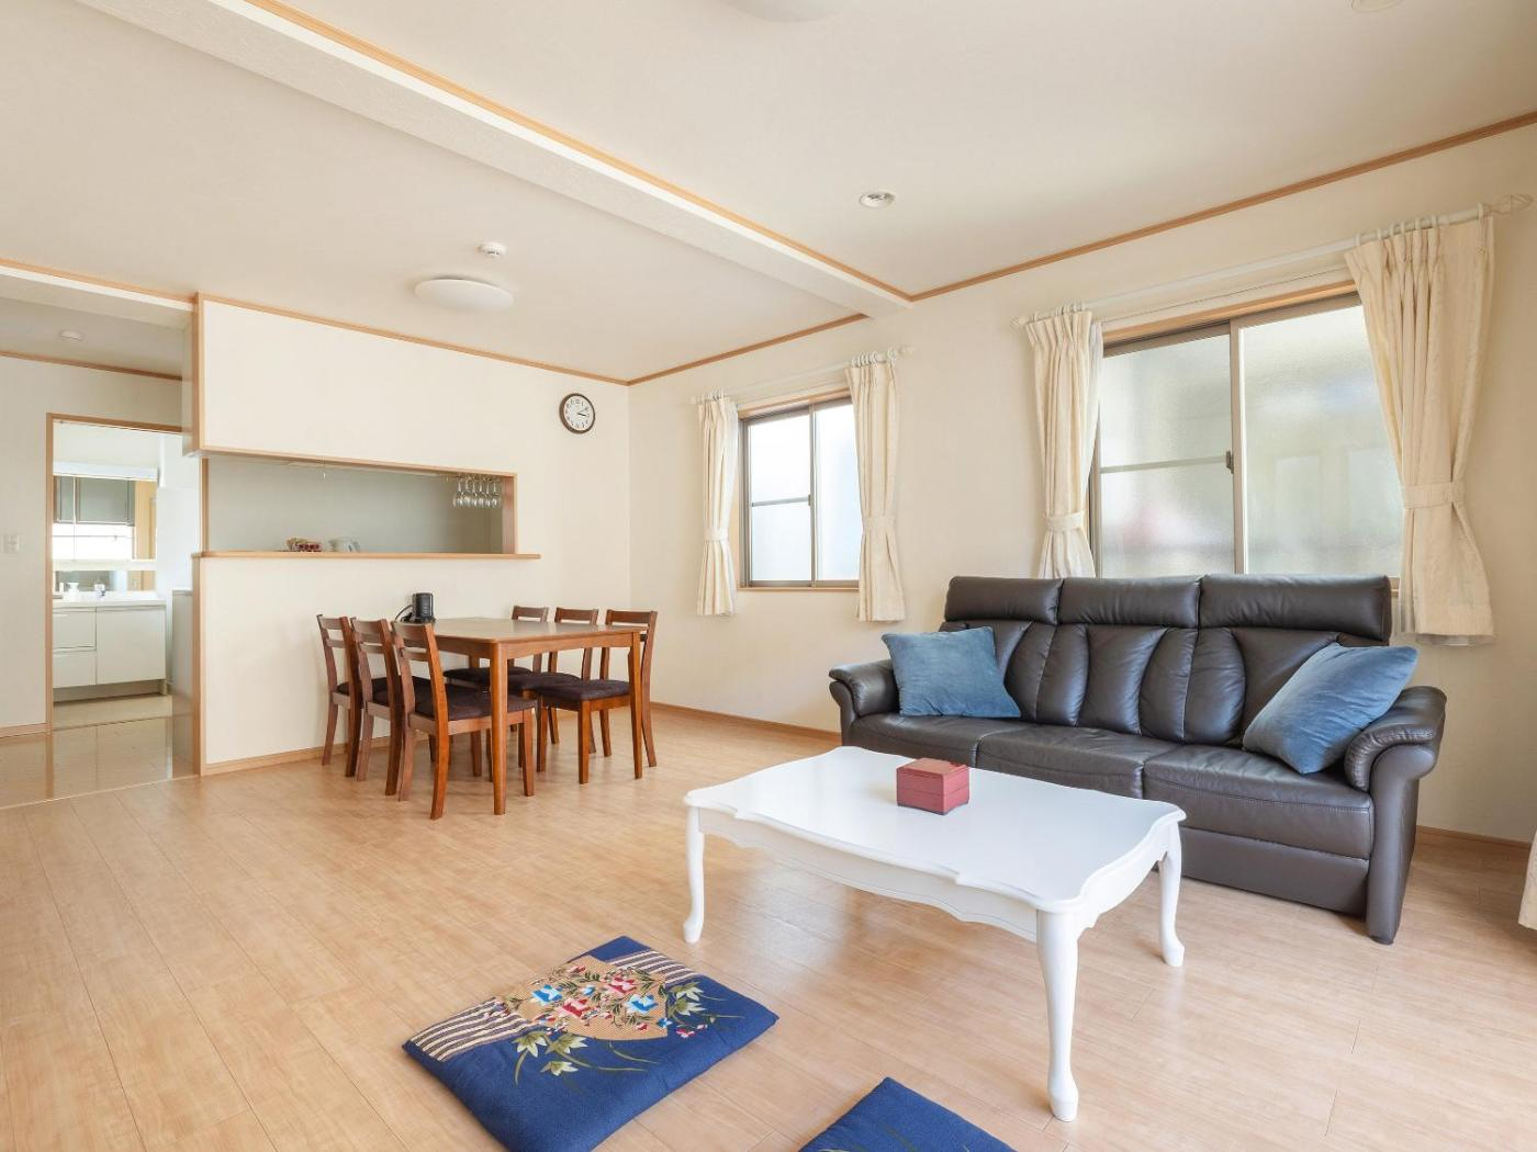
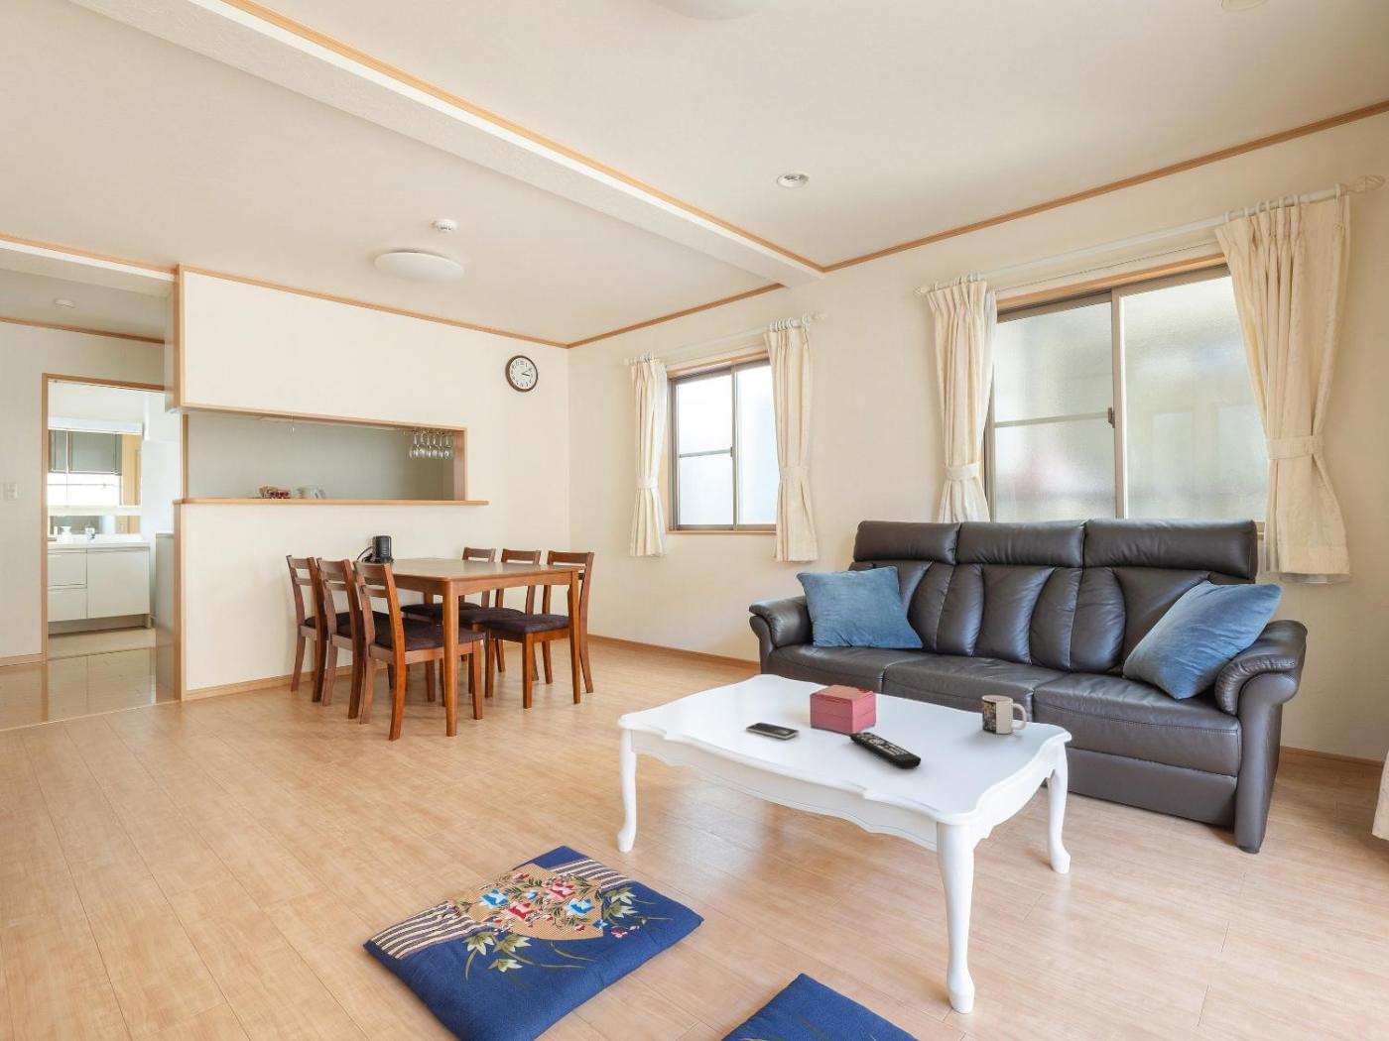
+ smartphone (772, 729)
+ mug (1004, 715)
+ remote control (883, 749)
